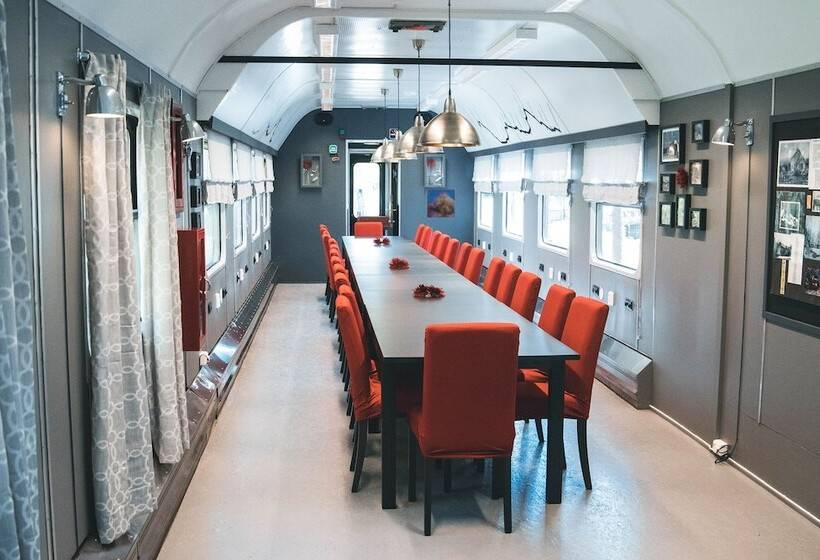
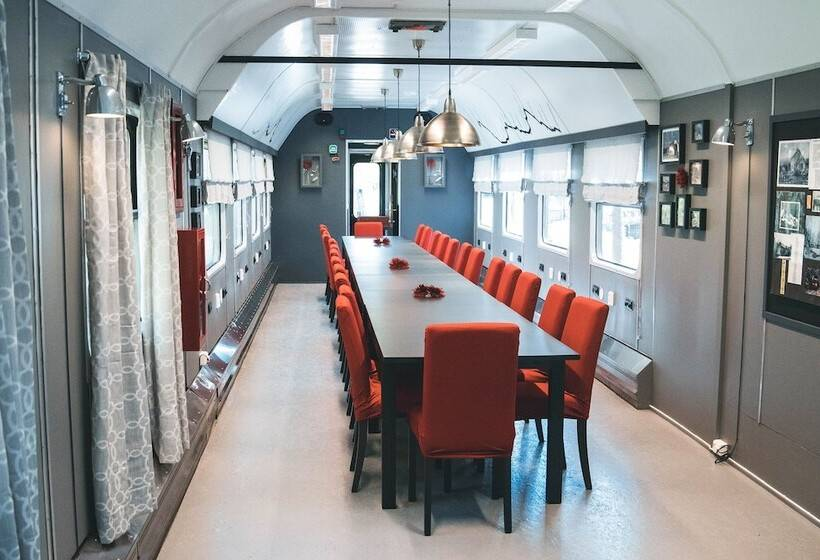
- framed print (440, 203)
